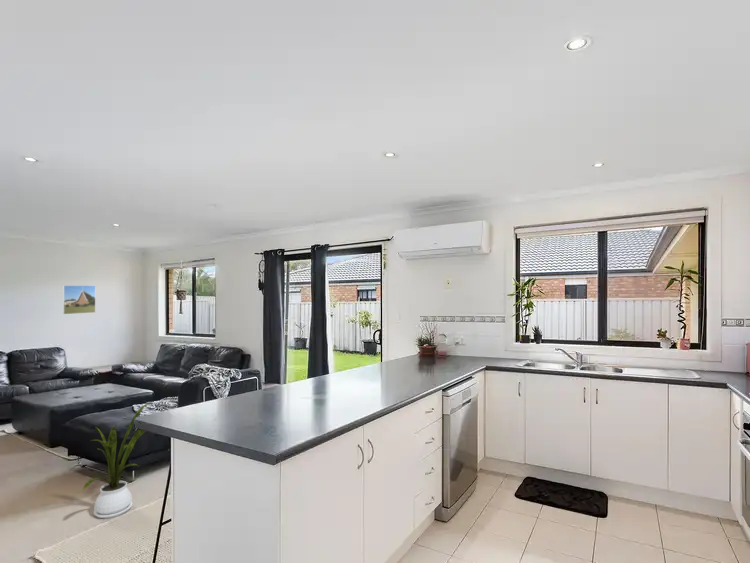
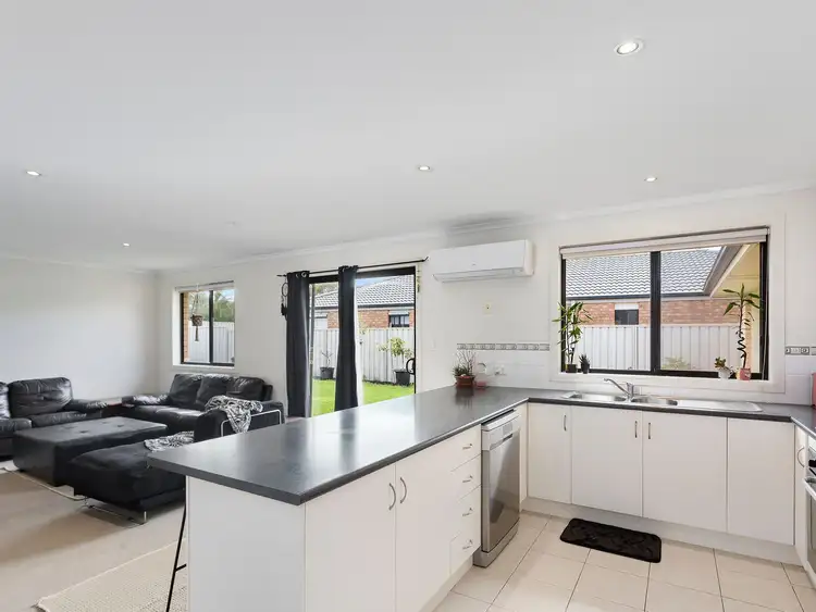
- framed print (79, 299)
- house plant (118, 459)
